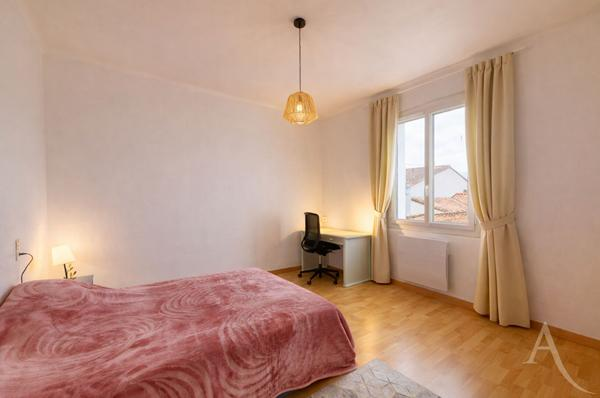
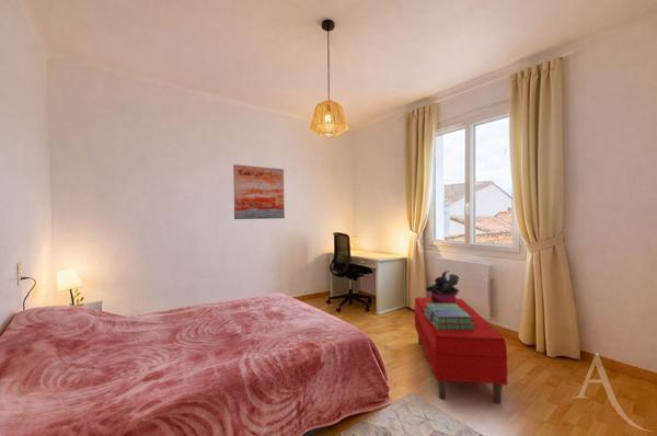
+ stack of books (447, 314)
+ wall art (260, 193)
+ potted plant (441, 287)
+ bench (451, 340)
